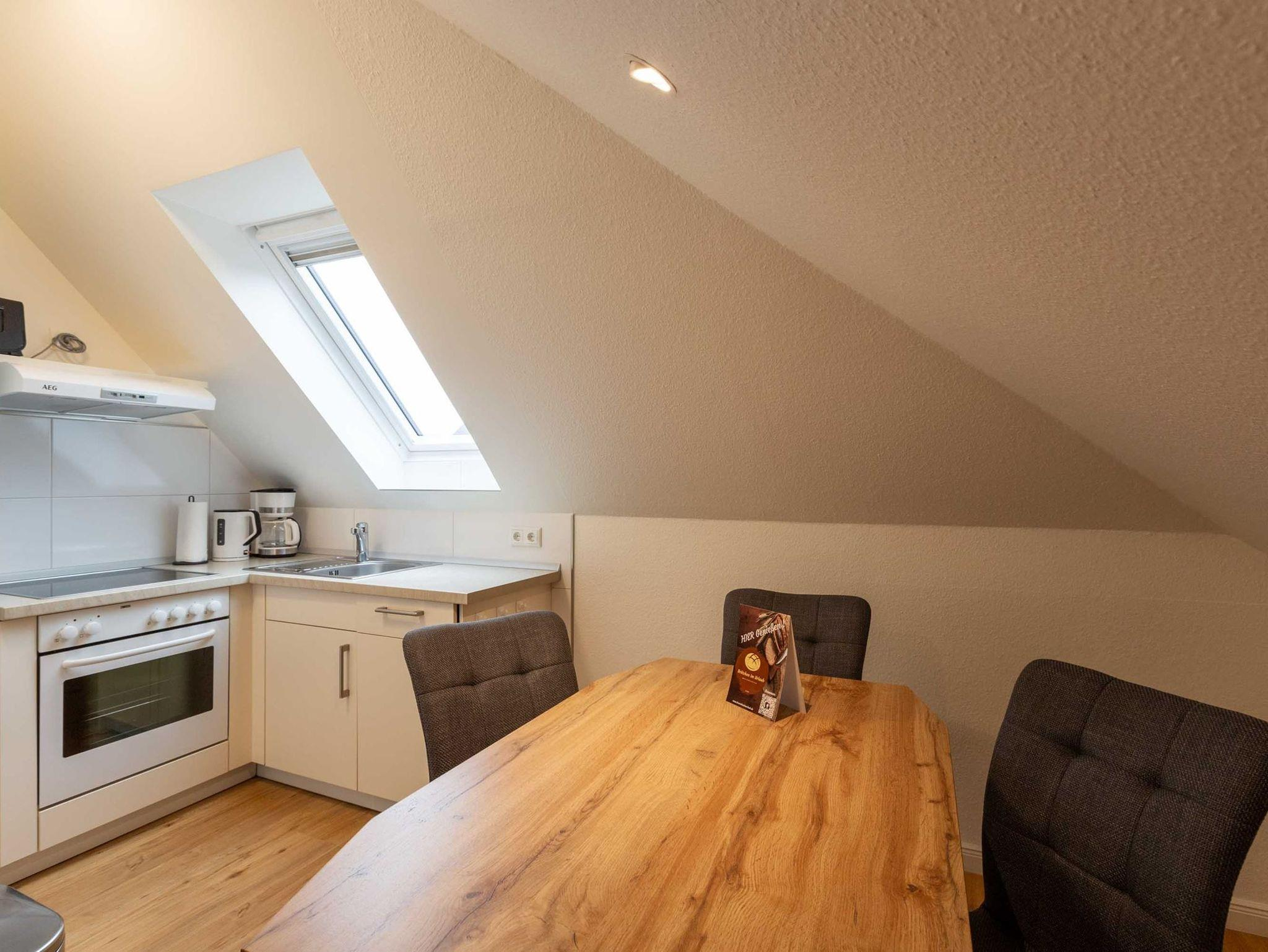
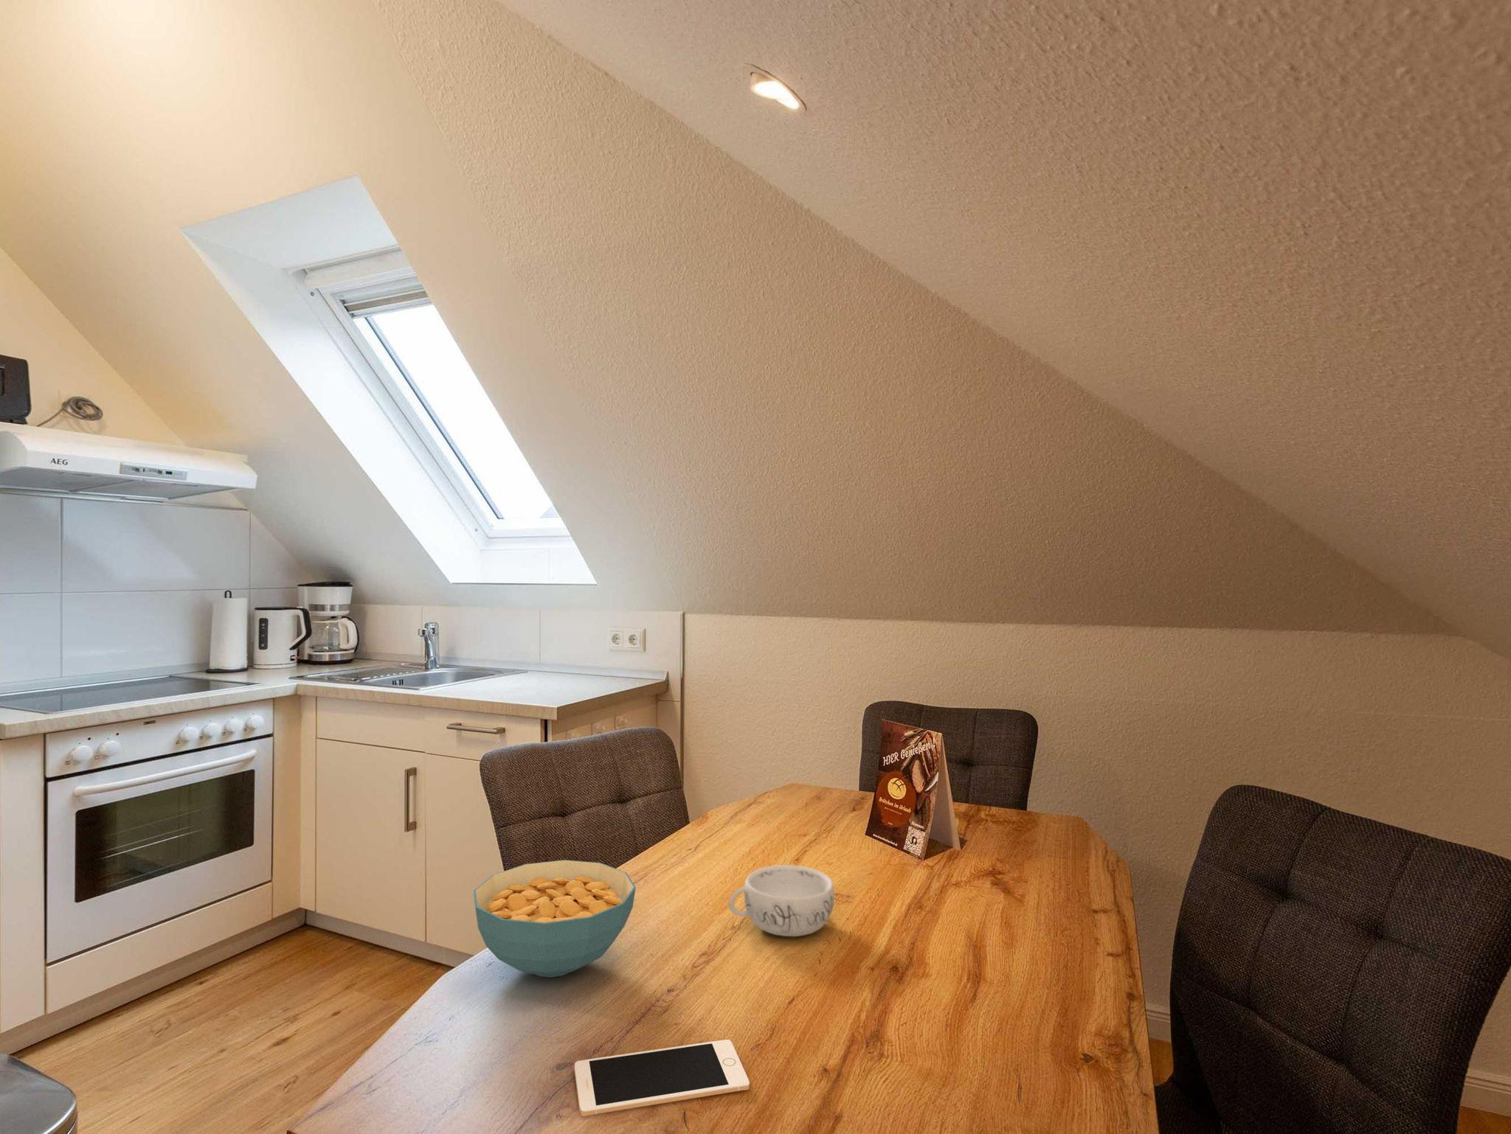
+ cell phone (660, 1074)
+ cereal bowl (554, 927)
+ decorative bowl (782, 903)
